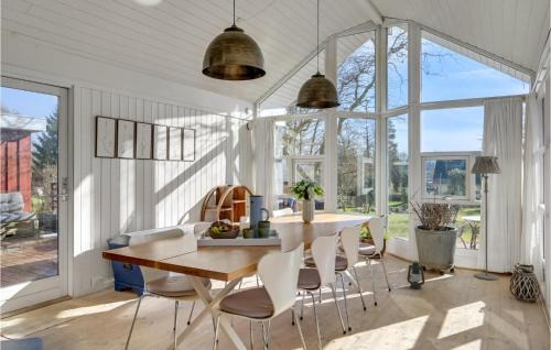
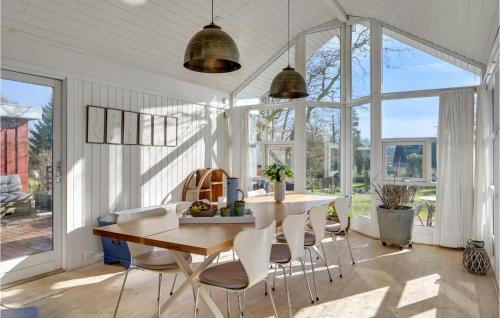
- floor lamp (486, 216)
- lantern (415, 274)
